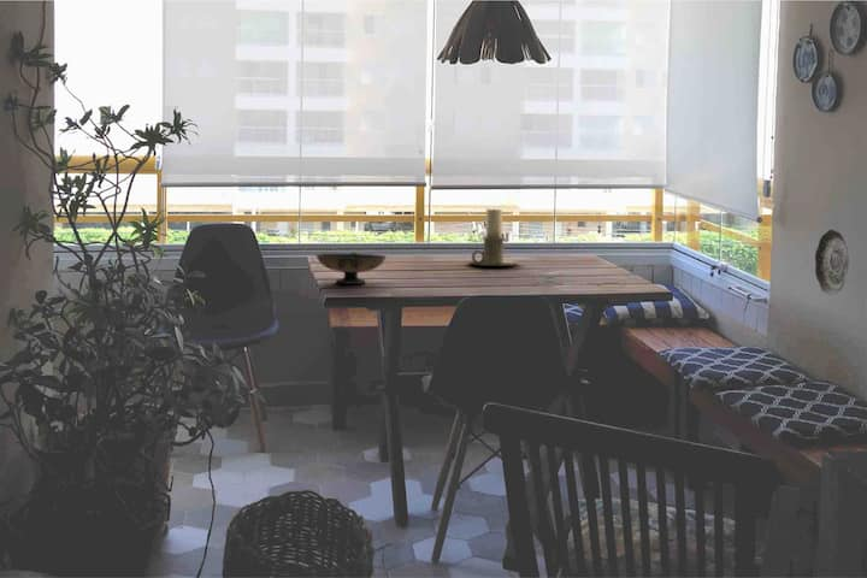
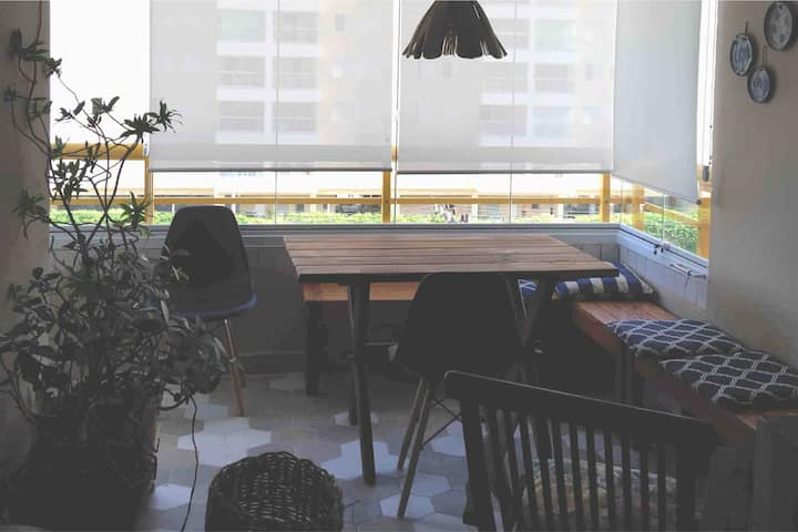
- decorative plate (833, 263)
- decorative bowl (350, 269)
- candle holder (494, 236)
